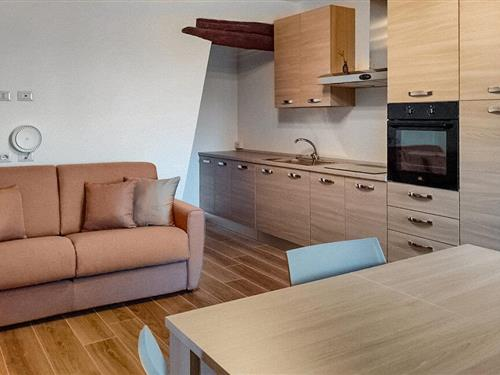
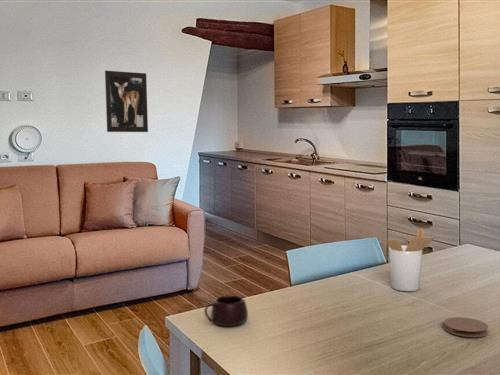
+ coaster (465, 326)
+ utensil holder (410, 260)
+ mug (225, 311)
+ wall art (126, 102)
